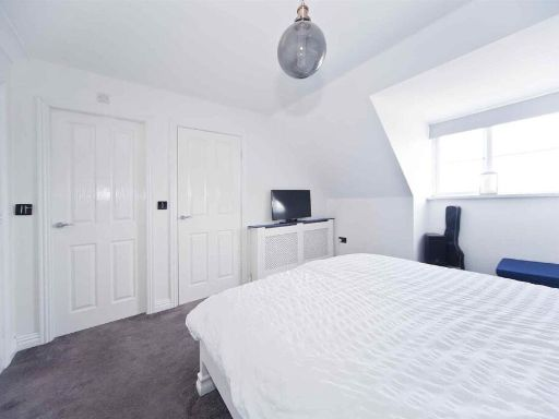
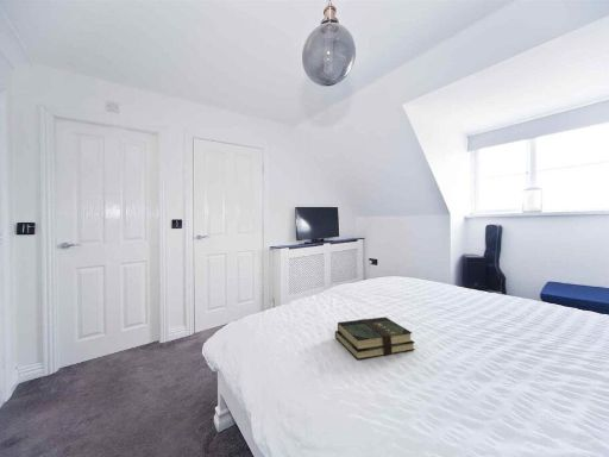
+ book (372, 334)
